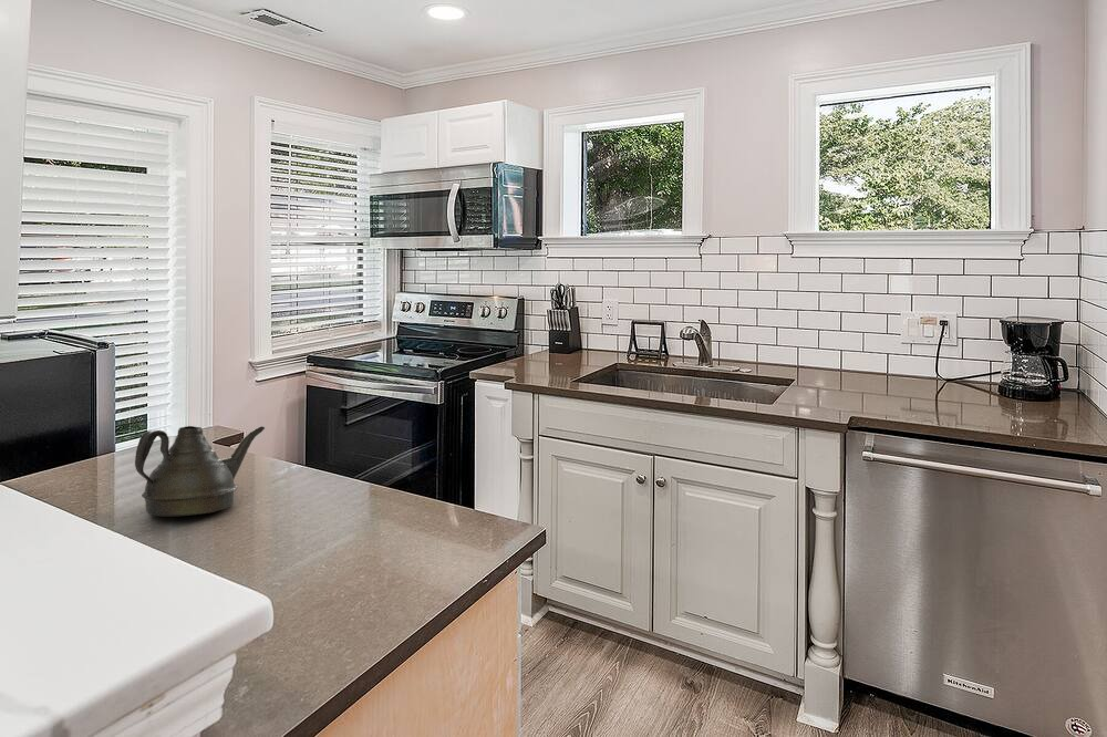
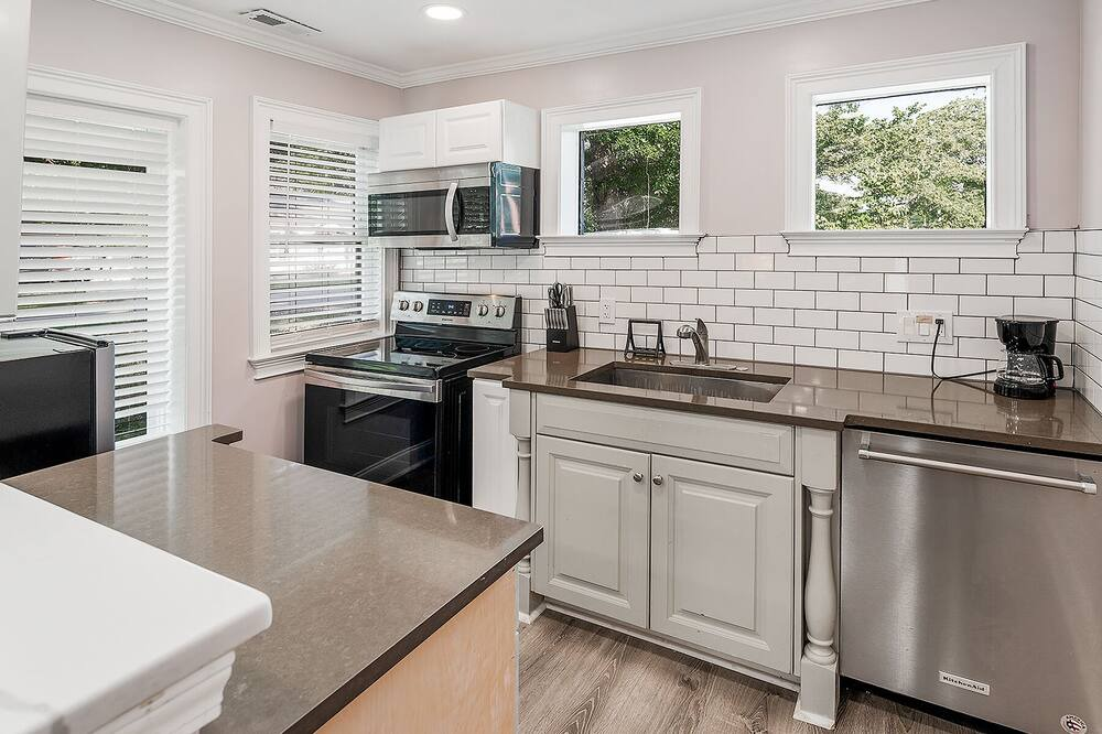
- teapot (207, 465)
